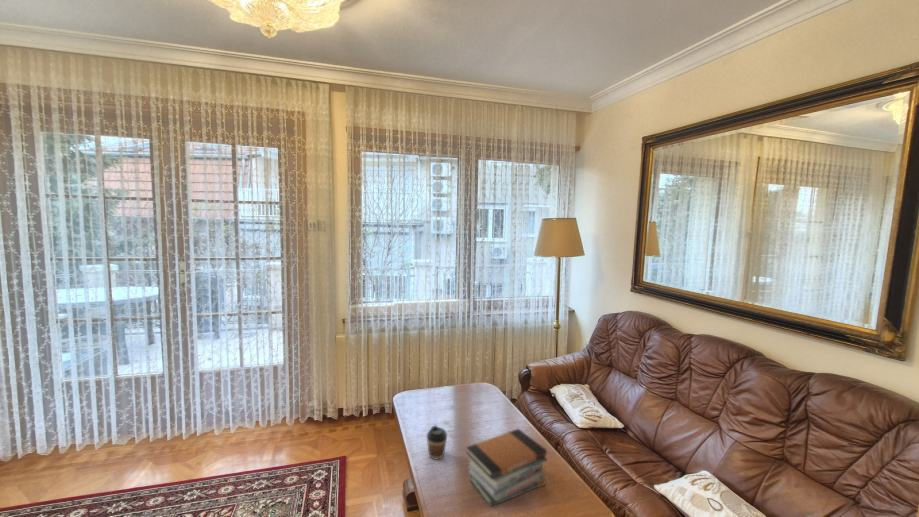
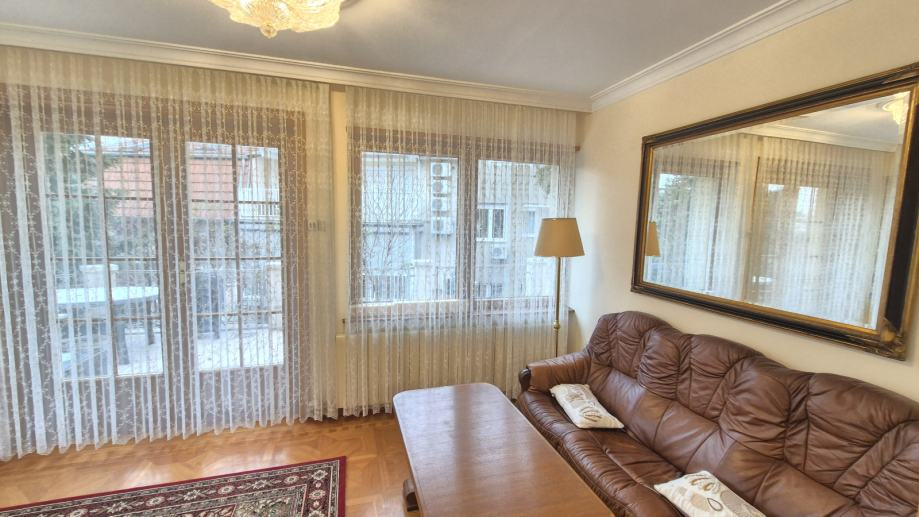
- book stack (506, 465)
- coffee cup (436, 441)
